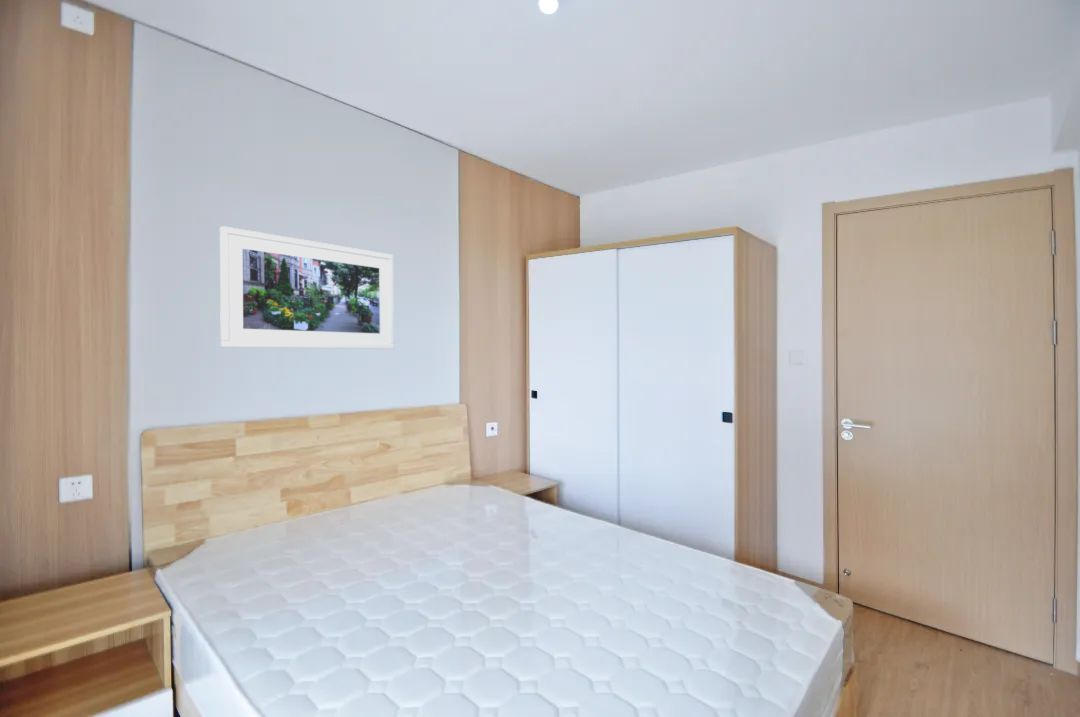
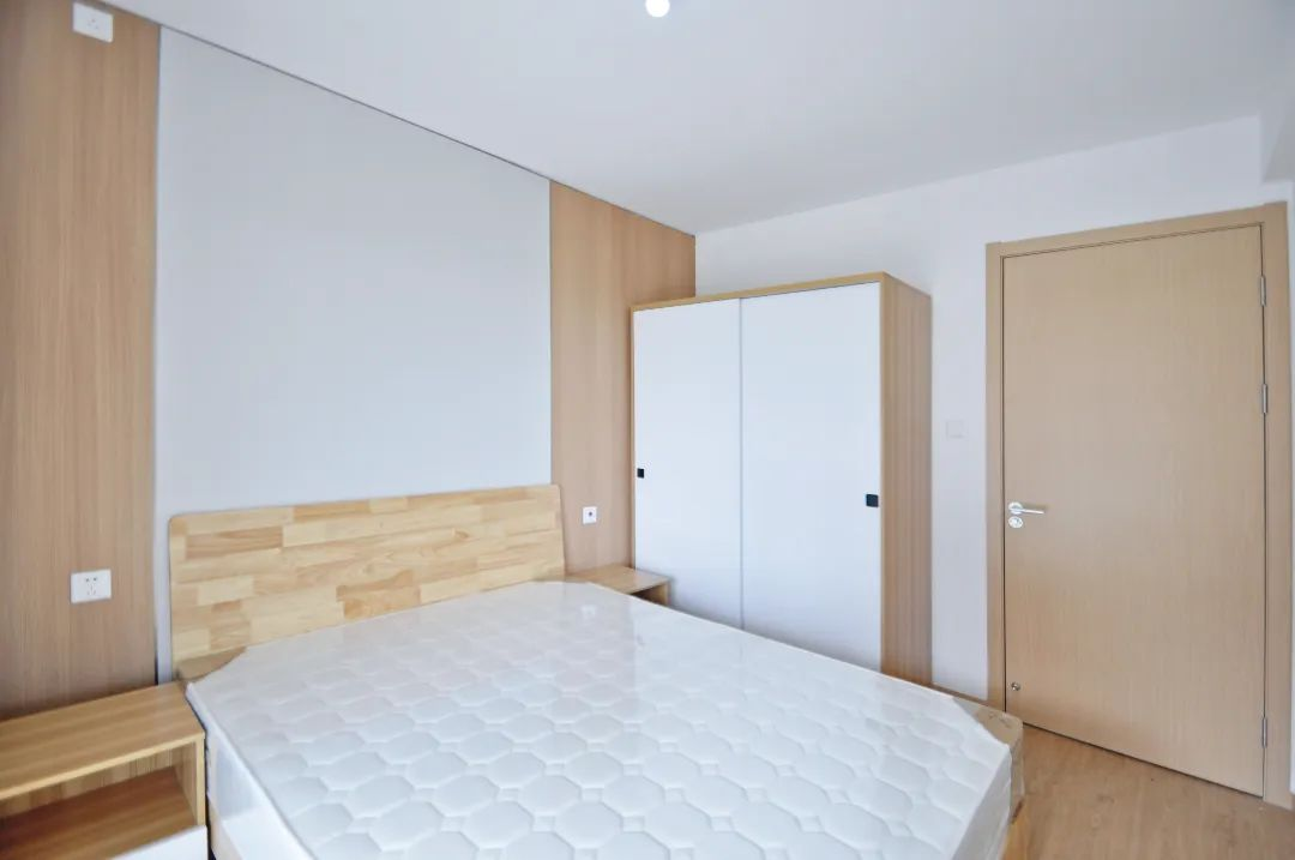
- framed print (317, 295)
